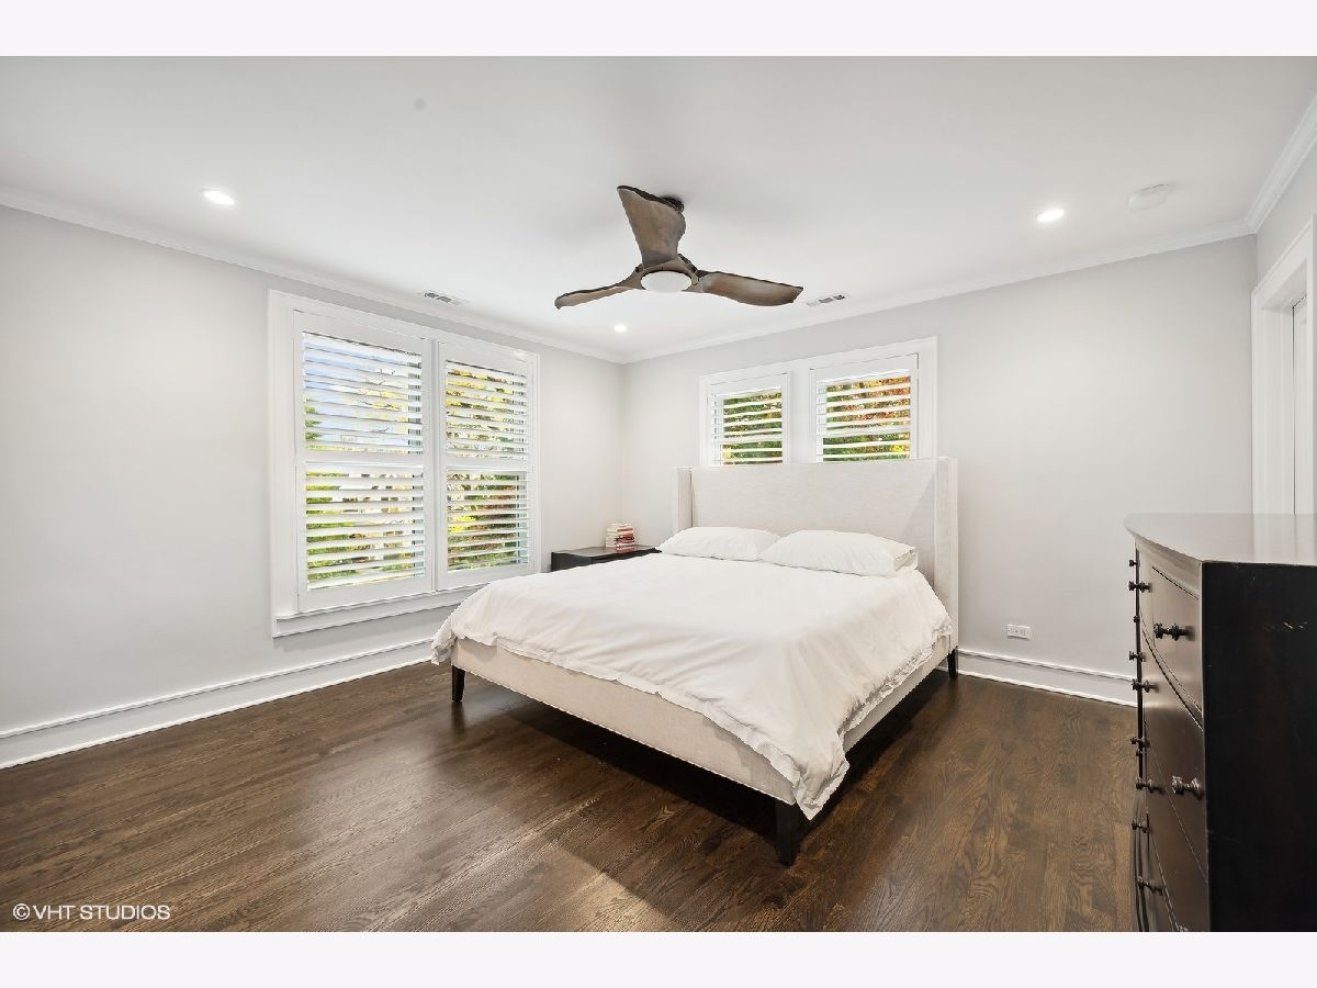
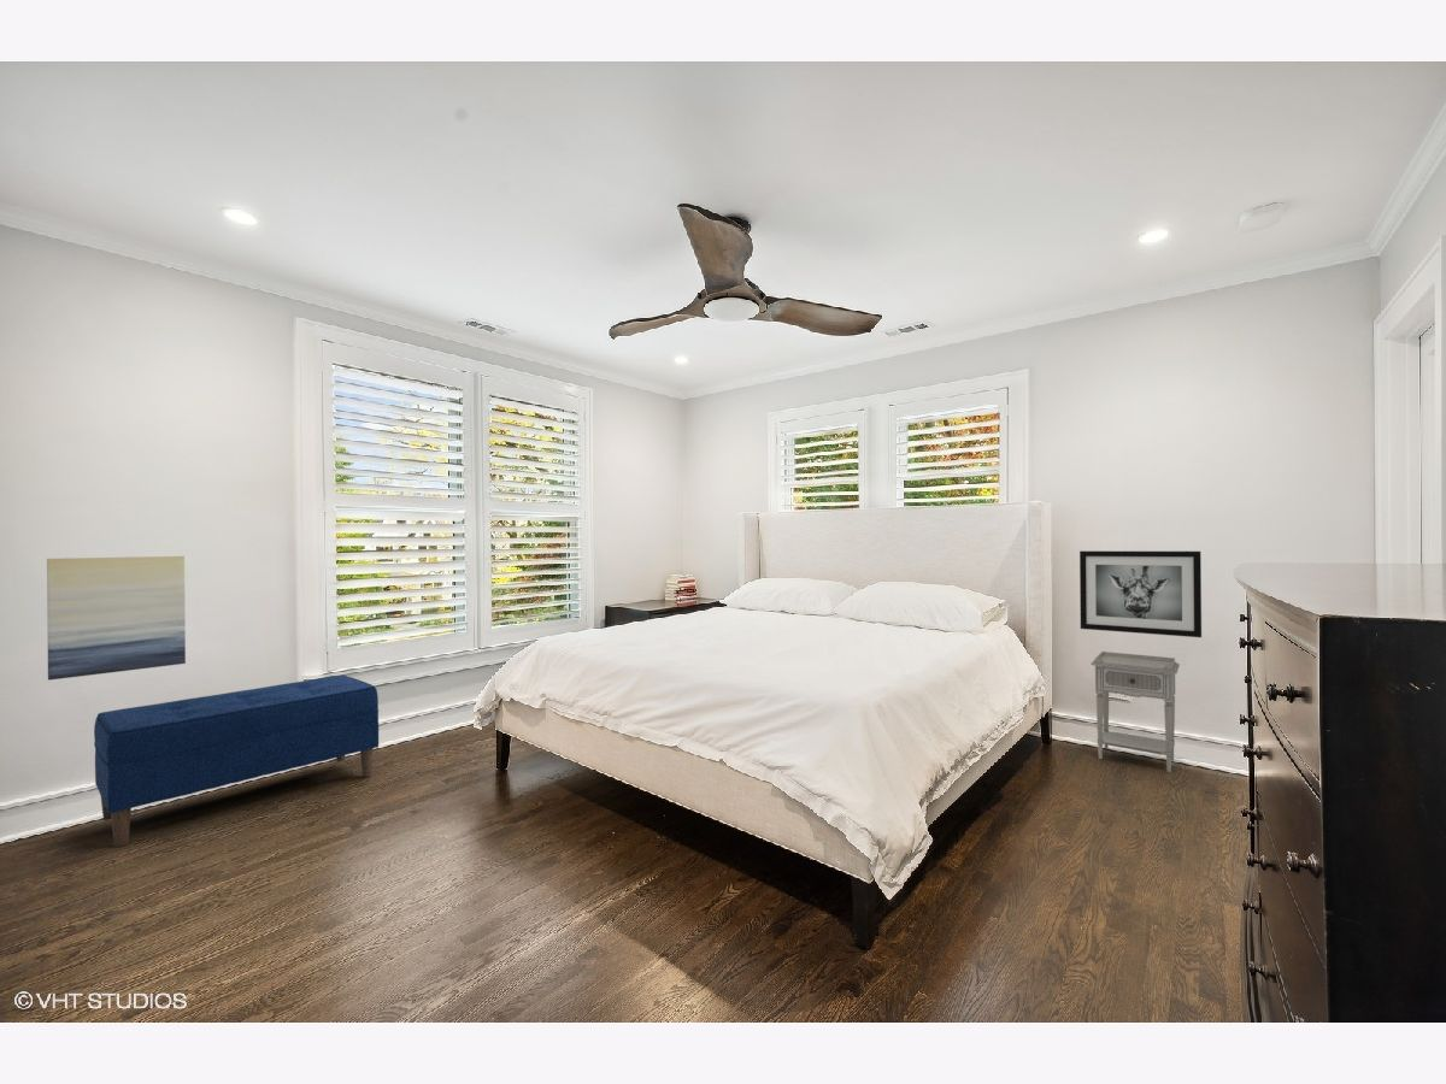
+ wall art (1138, 591)
+ wall art (119, 613)
+ nightstand (1135, 696)
+ bench (248, 747)
